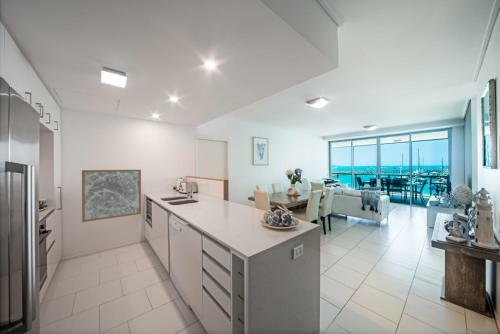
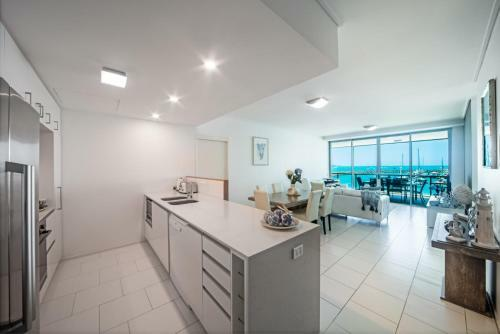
- wall art (113, 193)
